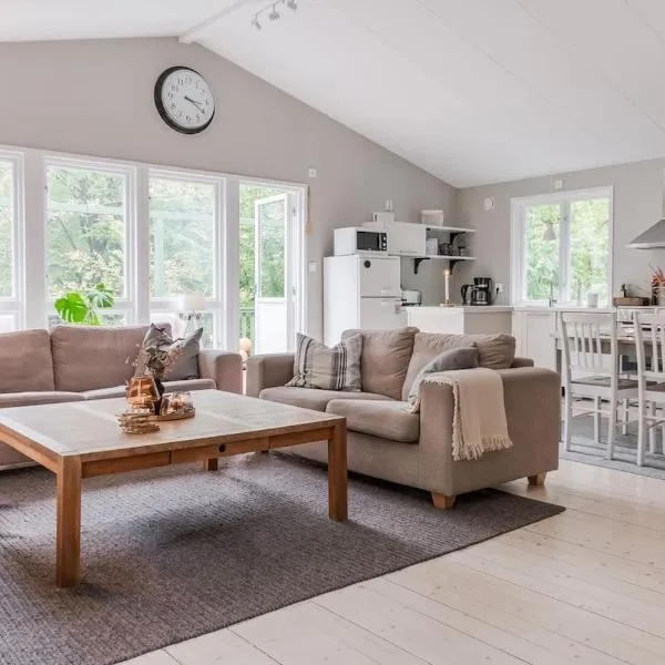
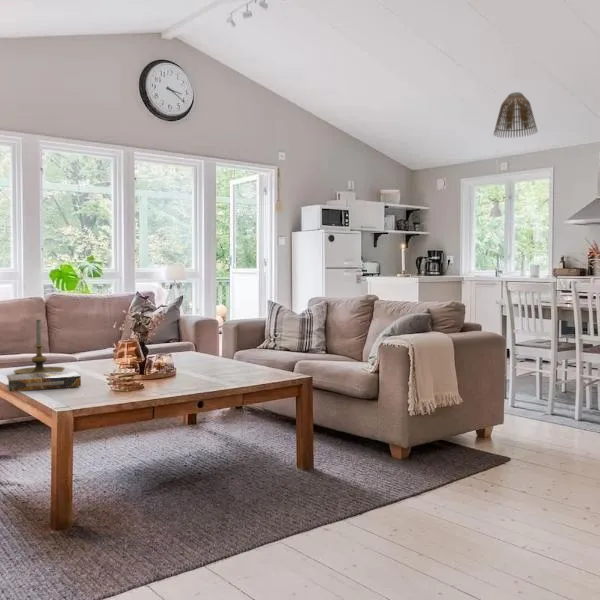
+ lamp shade (514, 113)
+ book (43, 380)
+ candle holder (38, 346)
